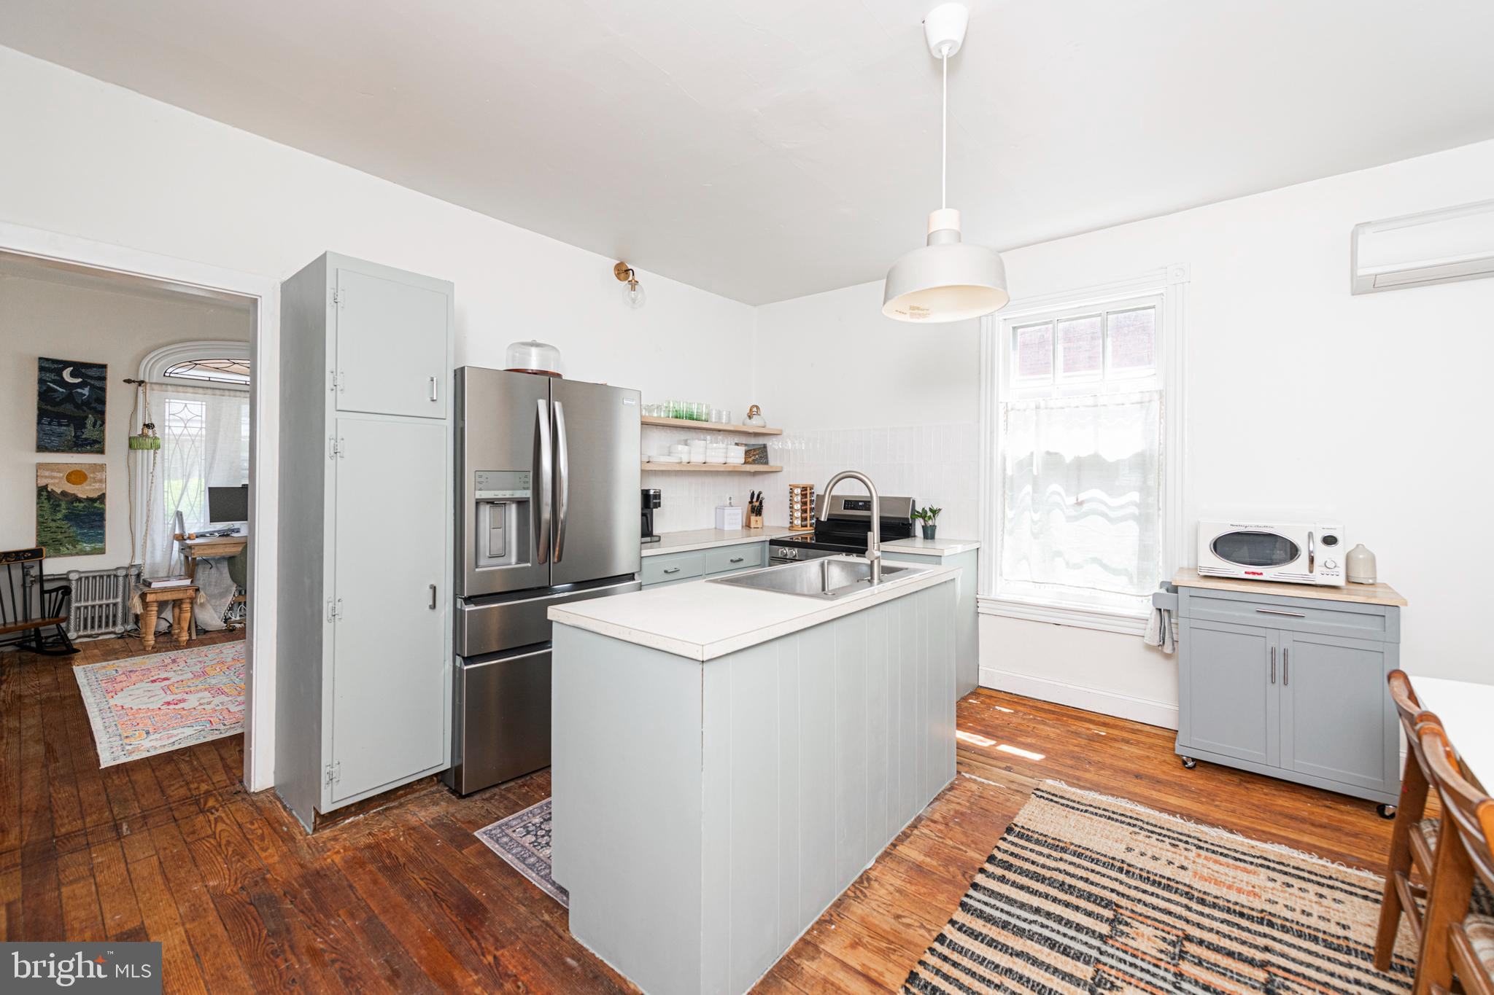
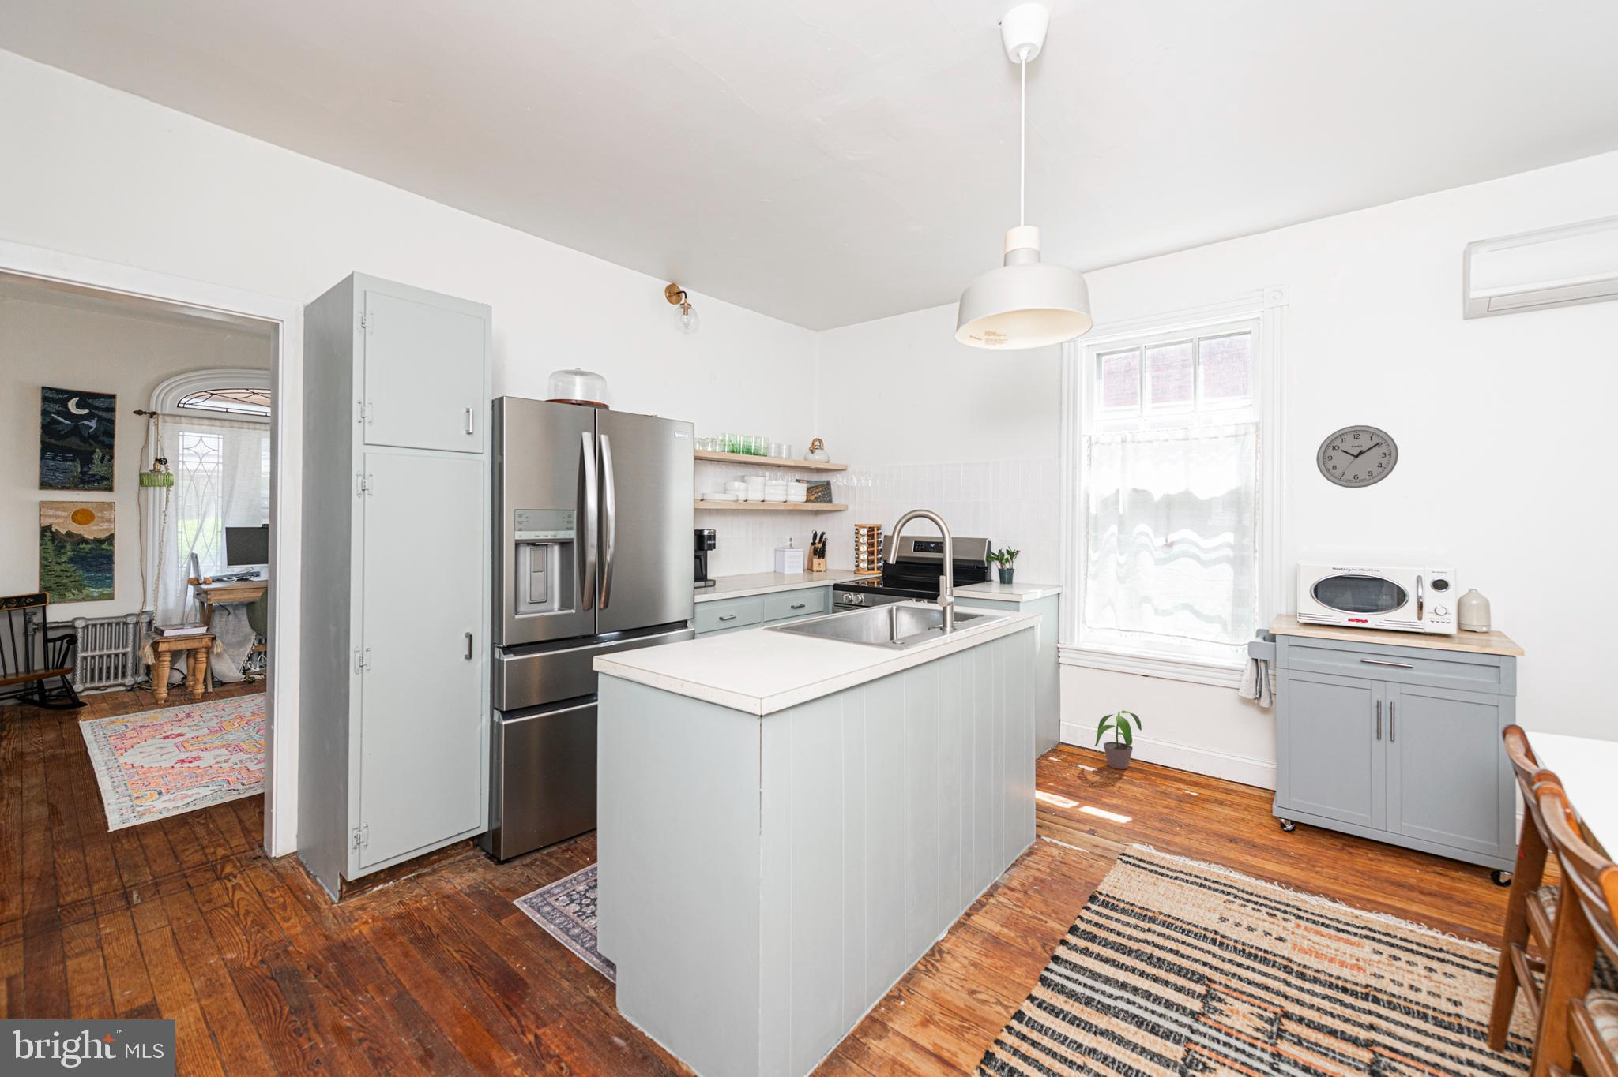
+ potted plant (1118, 738)
+ wall clock (1356, 456)
